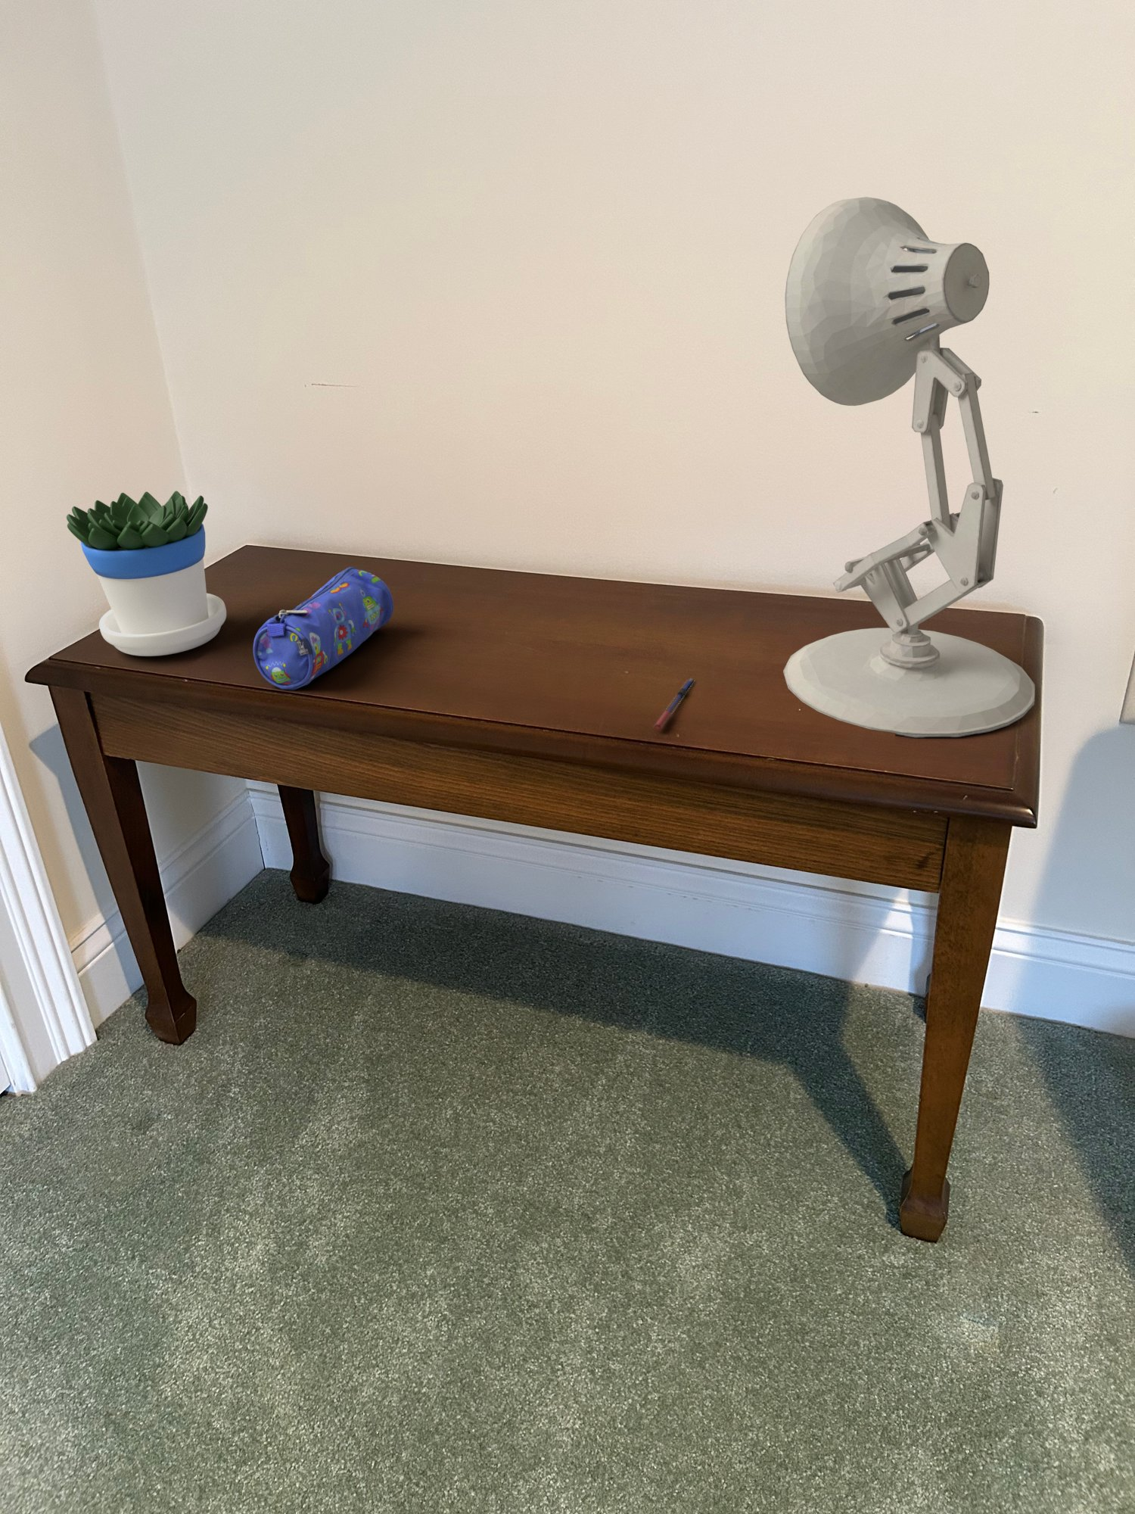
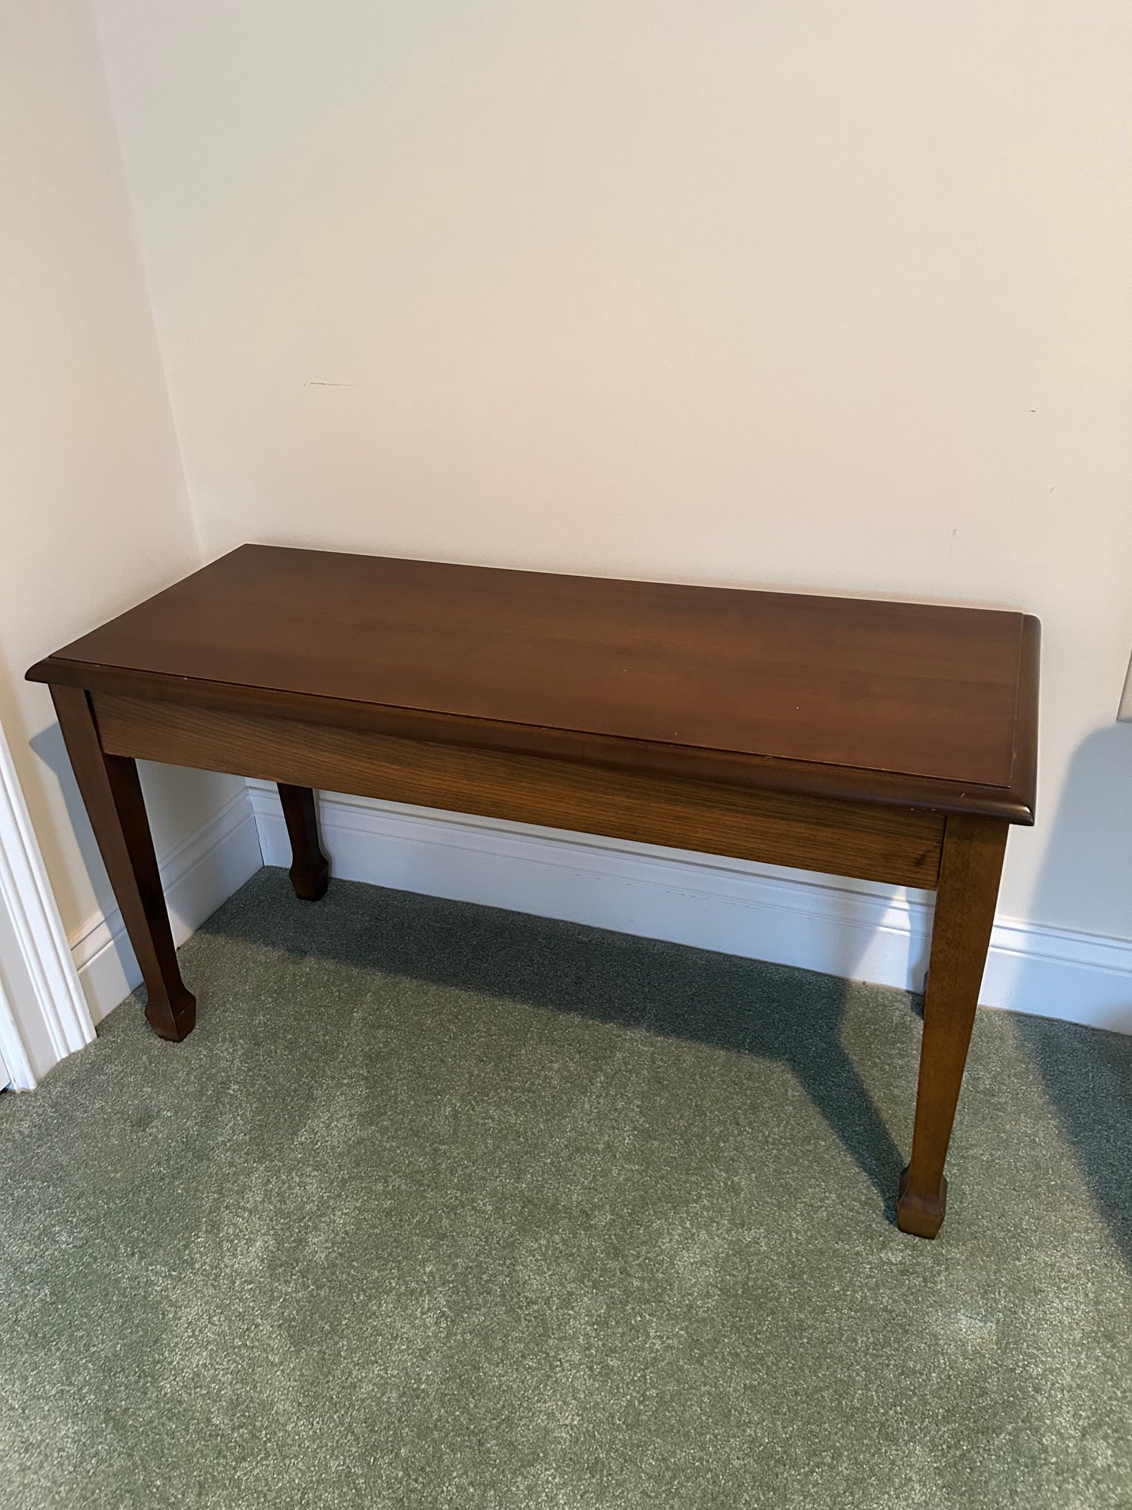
- desk lamp (924, 461)
- flowerpot (153, 576)
- pencil case (324, 623)
- pen (675, 701)
